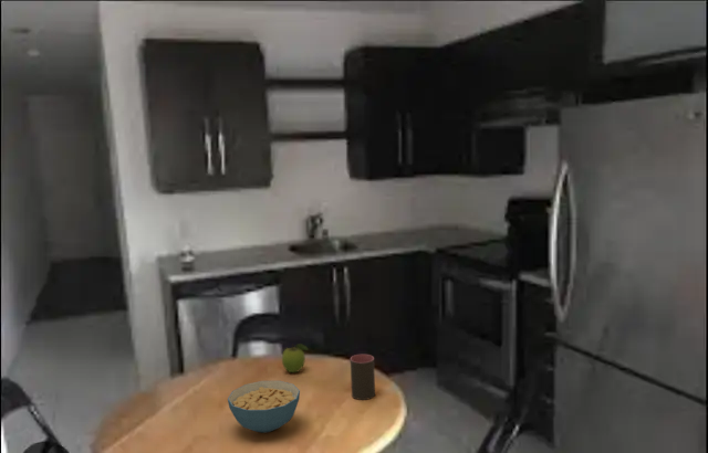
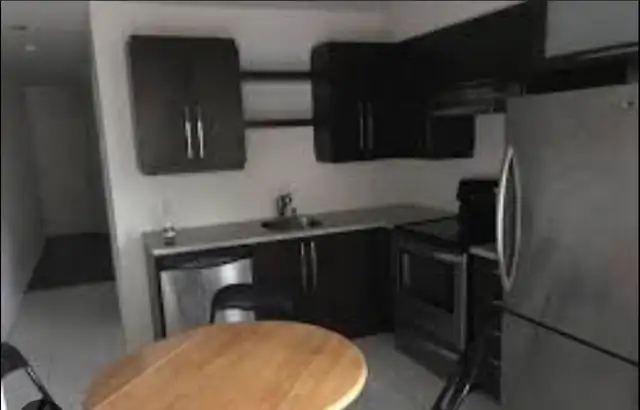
- cereal bowl (264, 411)
- cup (362, 376)
- fruit (294, 357)
